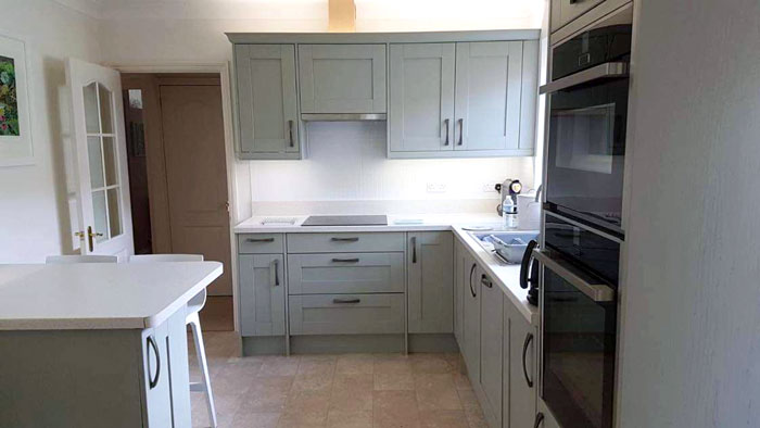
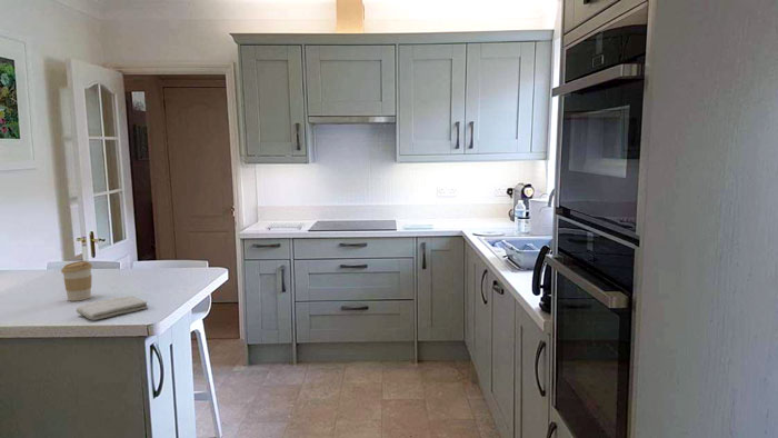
+ coffee cup (78, 280)
+ washcloth (113, 307)
